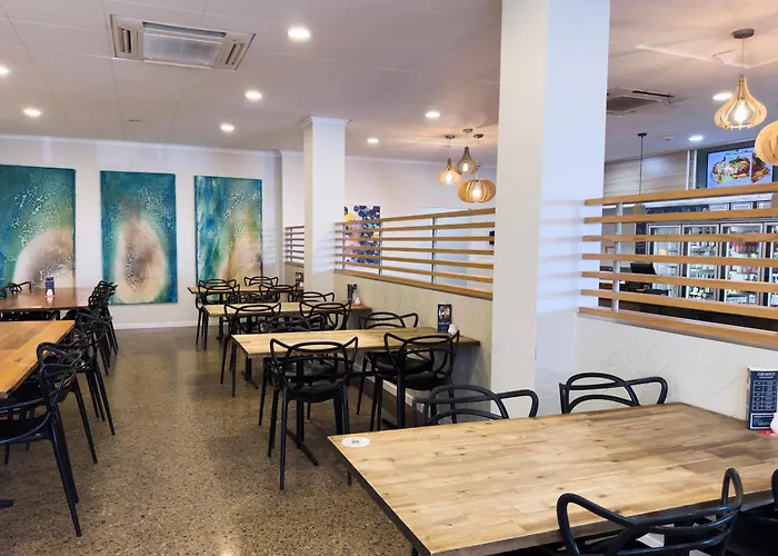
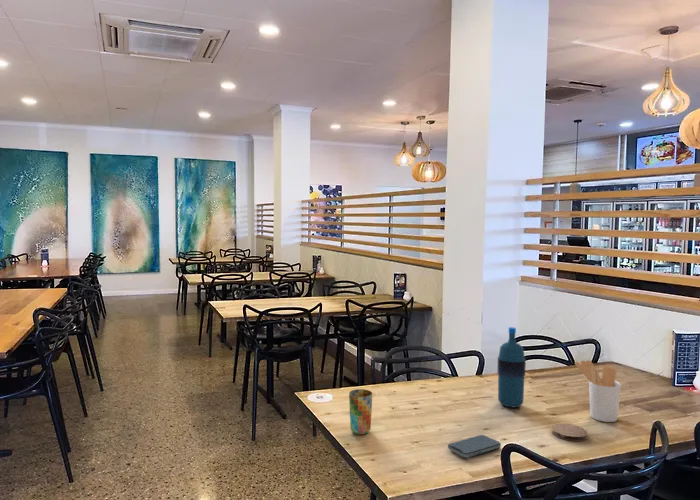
+ utensil holder (597, 389)
+ coaster (569, 432)
+ cup (360, 412)
+ smartphone (474, 445)
+ water bottle (511, 366)
